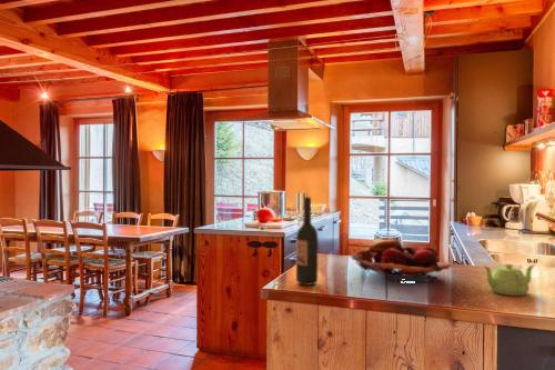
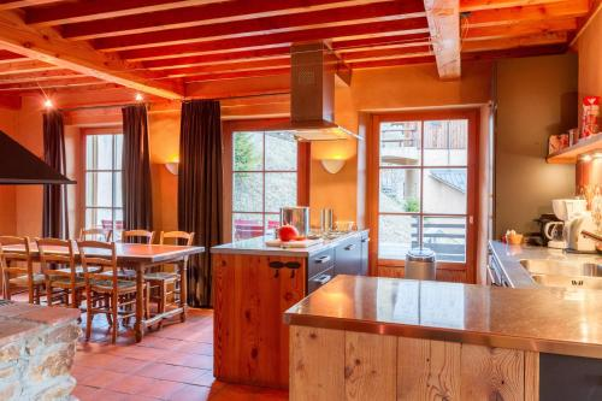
- teapot (508, 278)
- fruit basket (396, 257)
- wine bottle (306, 240)
